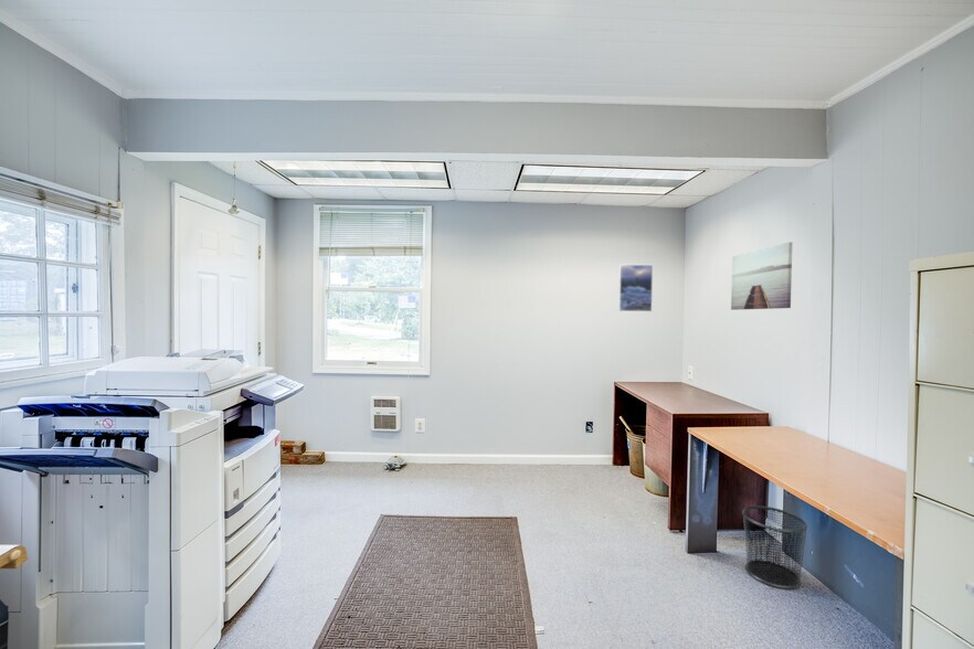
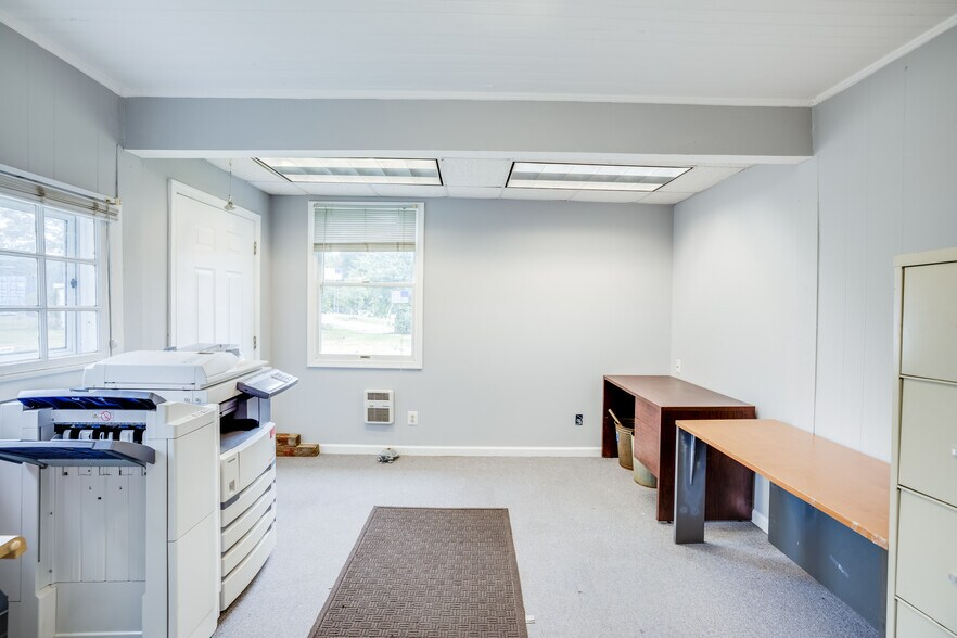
- waste bin (773, 545)
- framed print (635, 288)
- wall art (758, 279)
